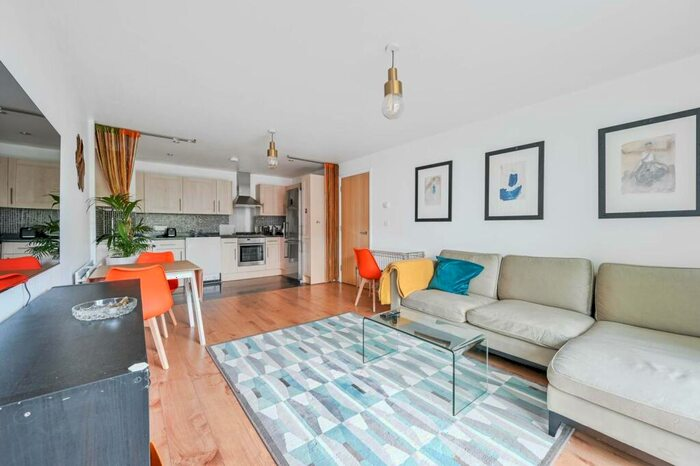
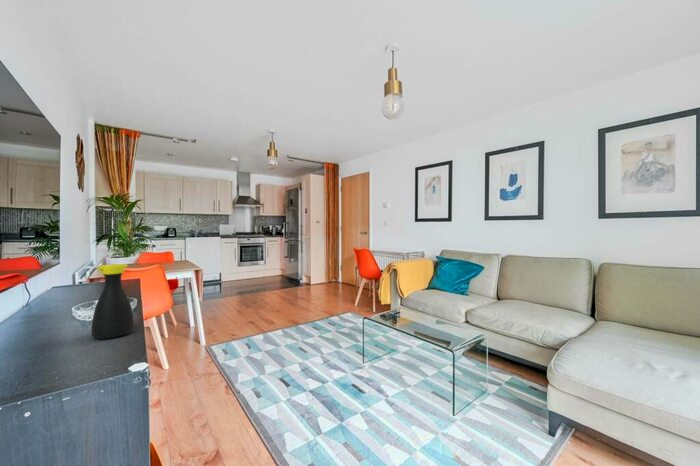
+ bottle (113, 299)
